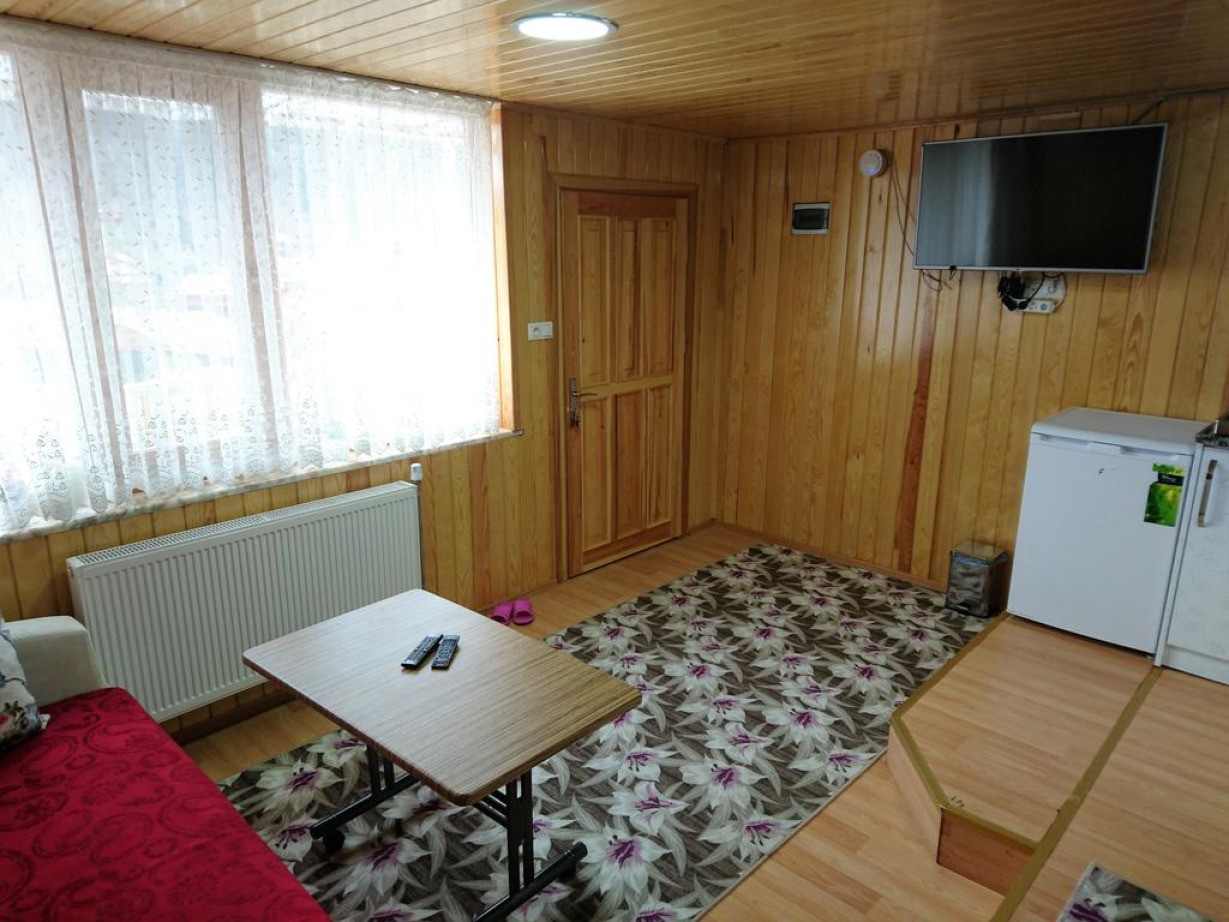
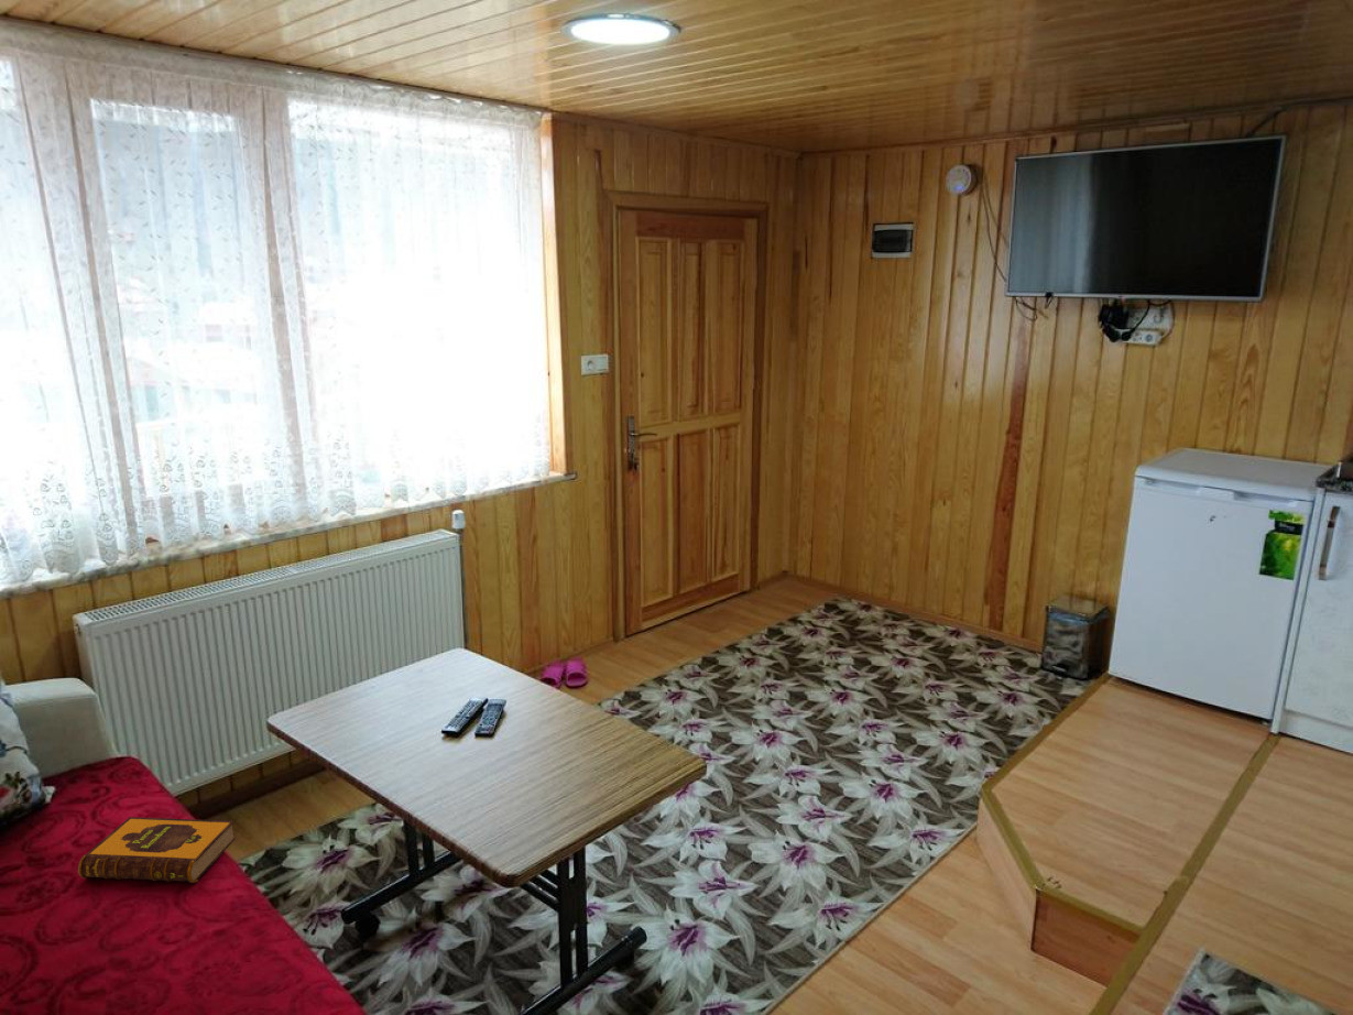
+ hardback book (159, 850)
